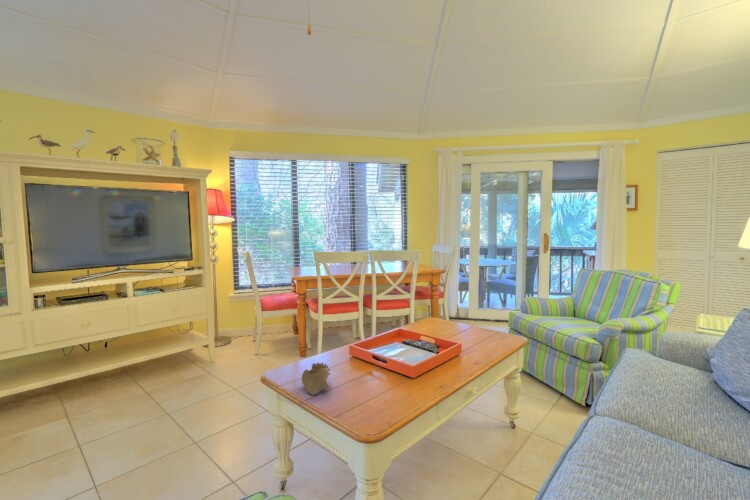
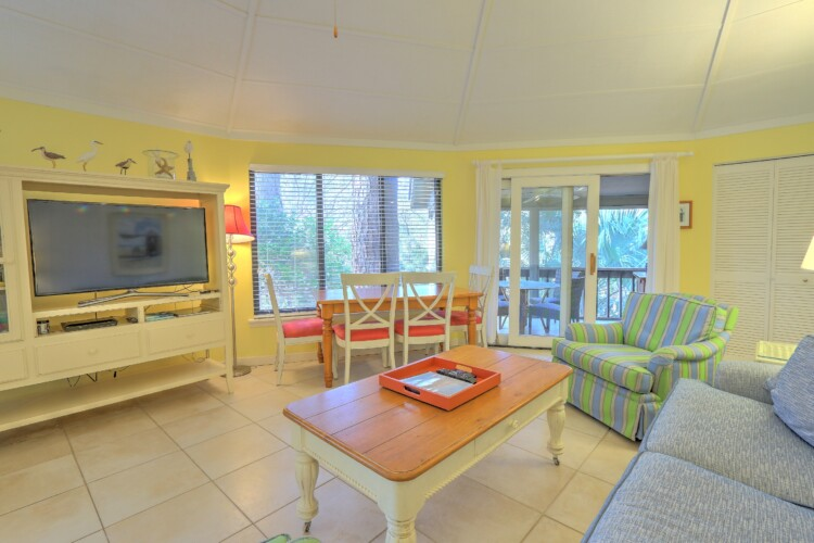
- seashell (318, 374)
